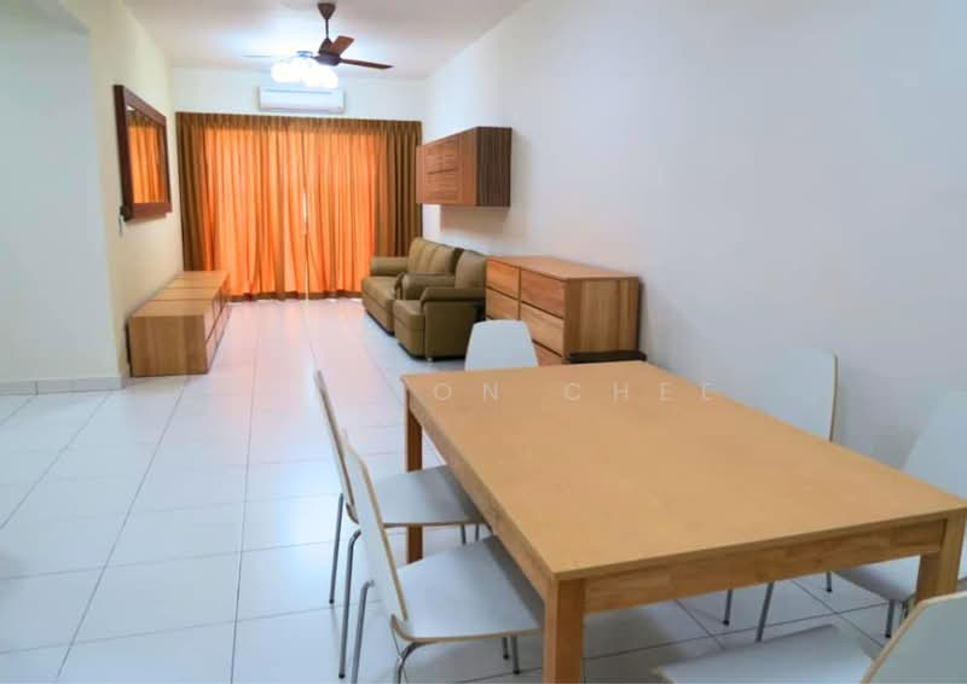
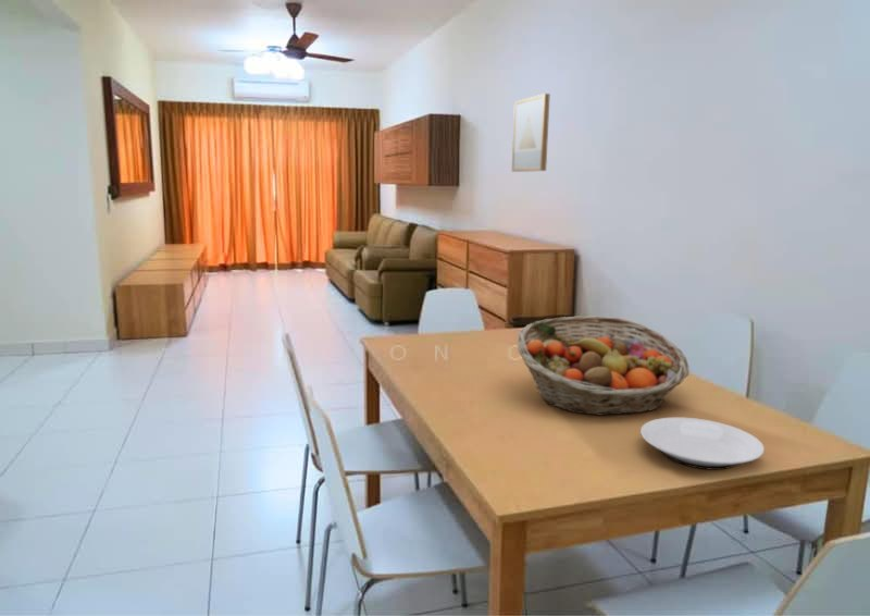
+ fruit basket (599, 362)
+ wall art (530, 135)
+ plate (699, 445)
